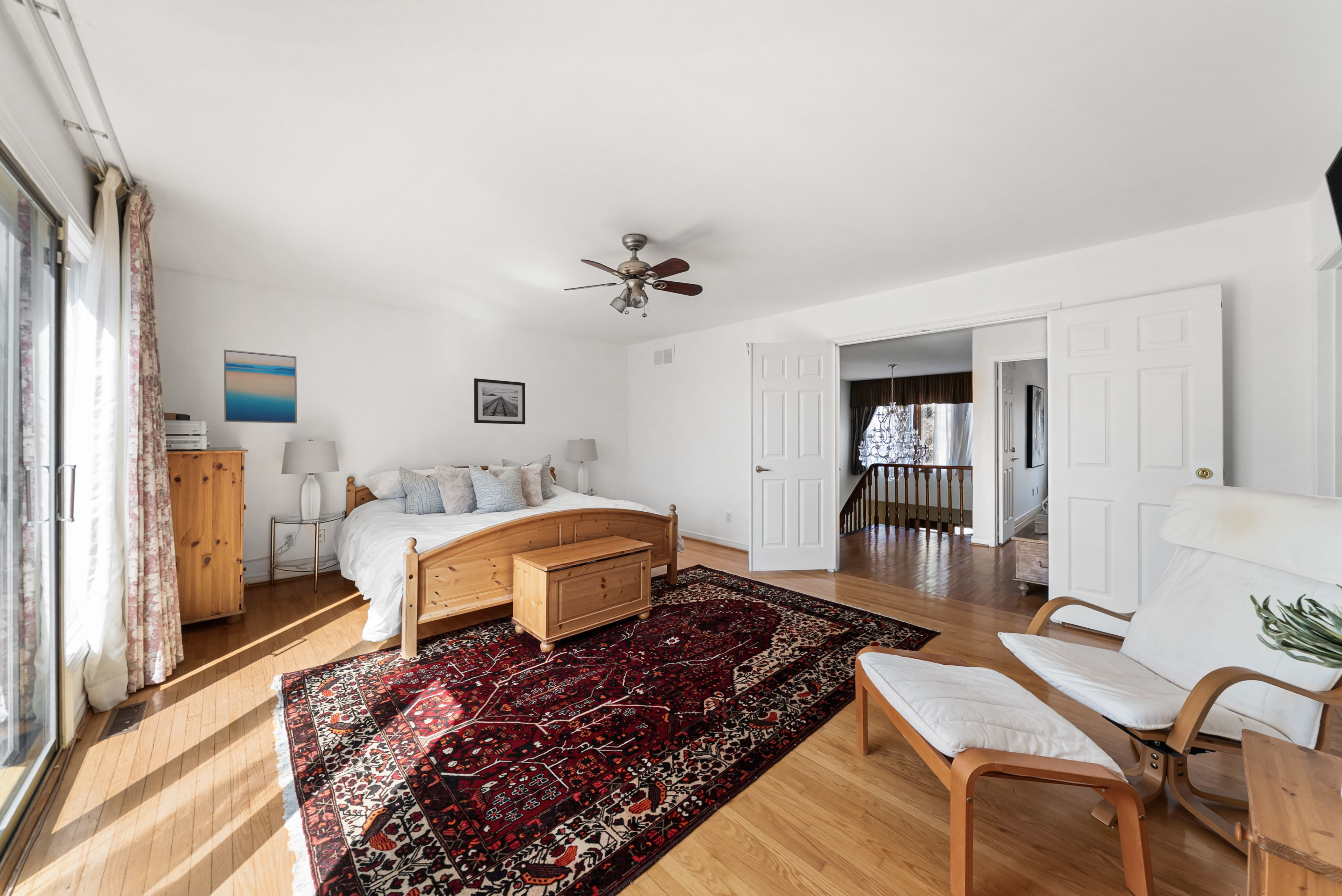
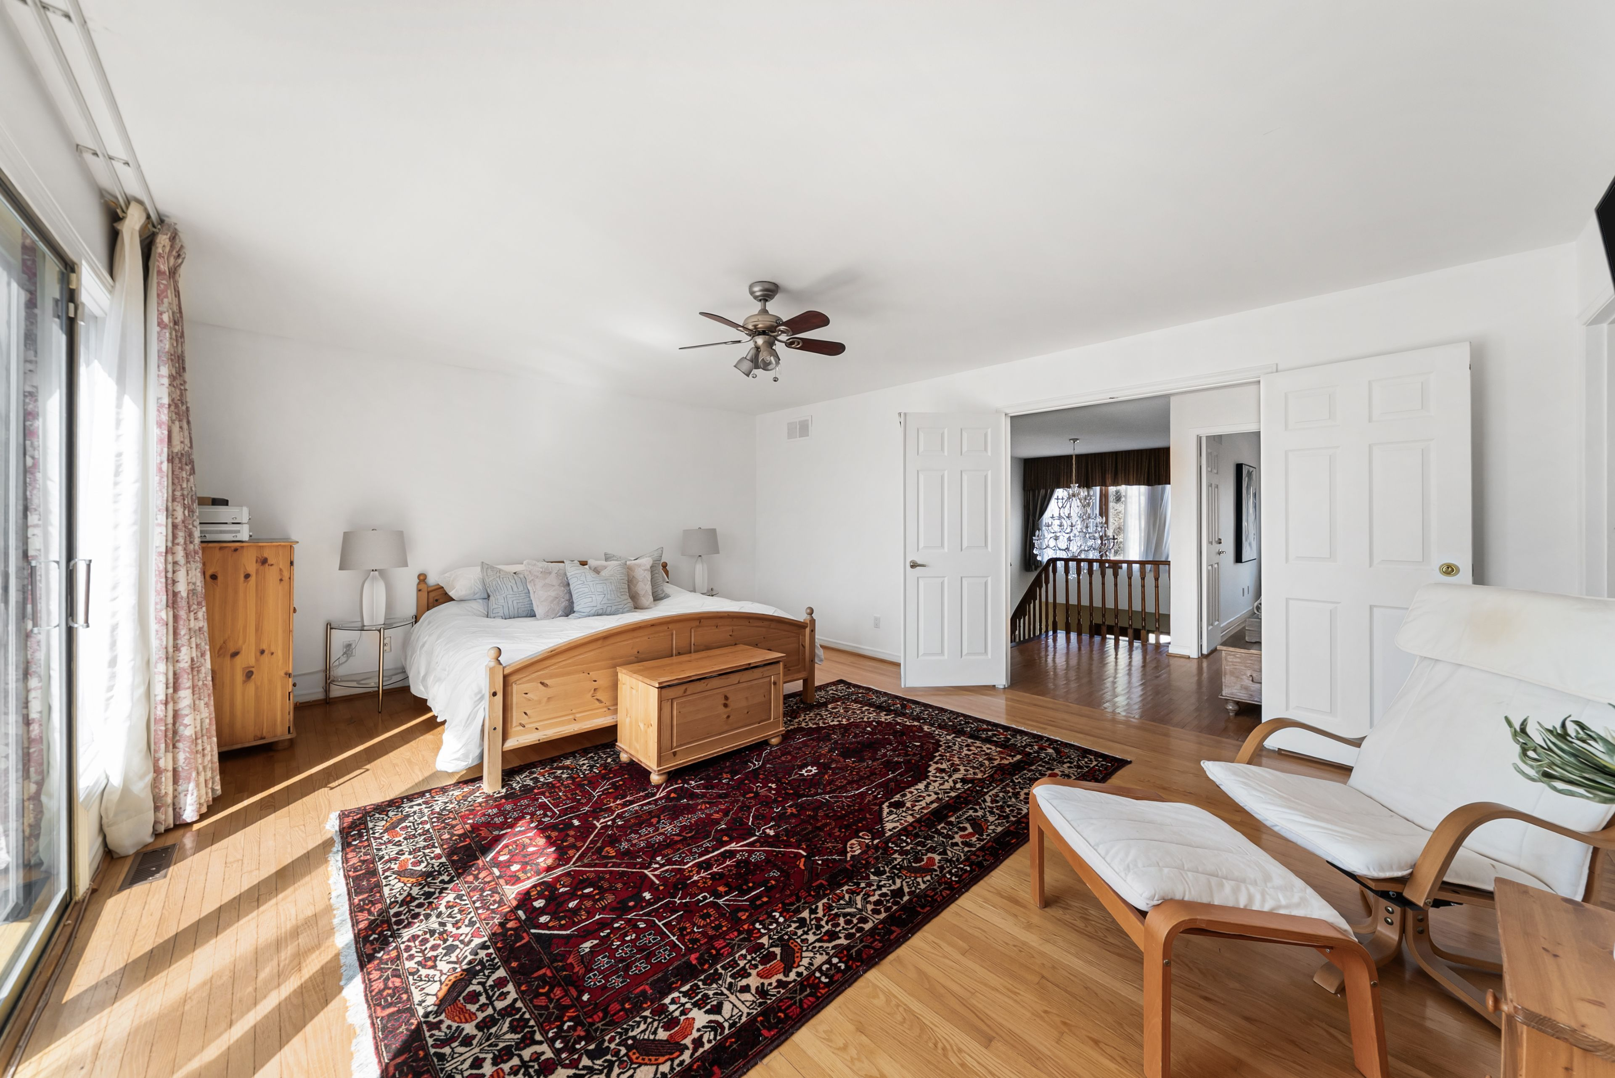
- wall art (261, 388)
- wall art (500, 402)
